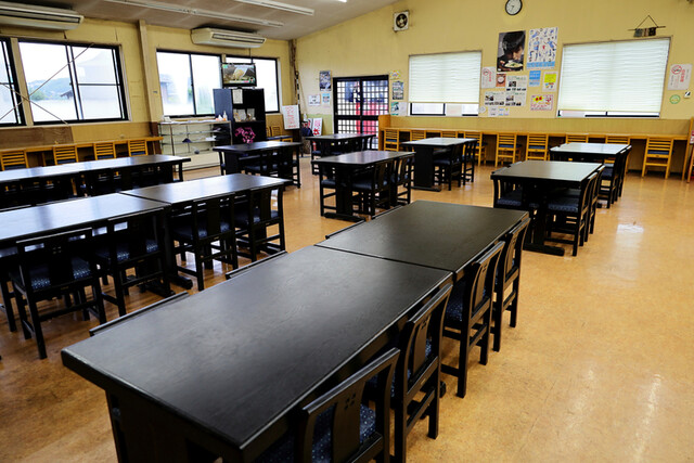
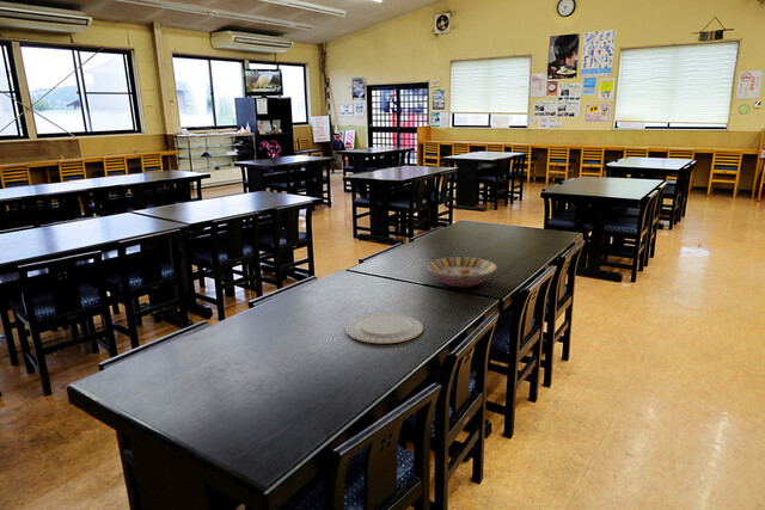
+ serving bowl (460, 274)
+ chinaware (384, 325)
